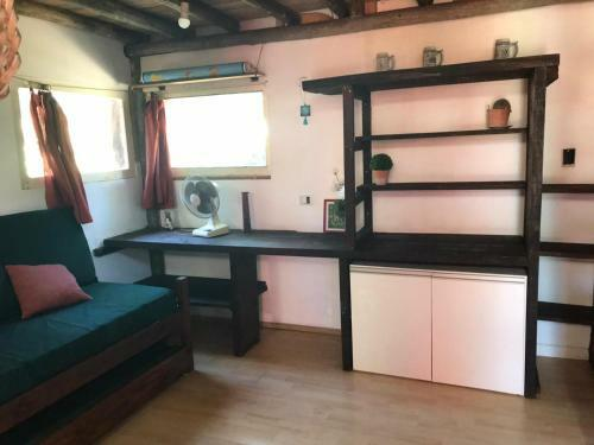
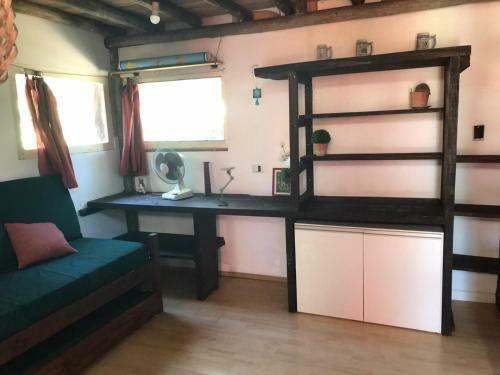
+ desk lamp (226, 185)
